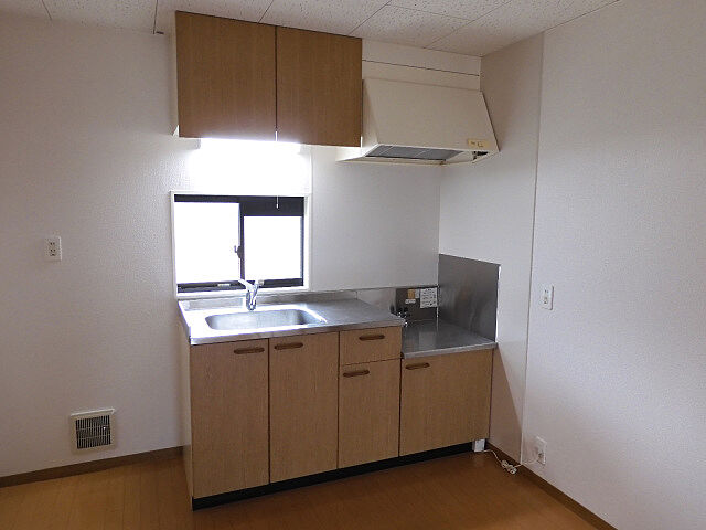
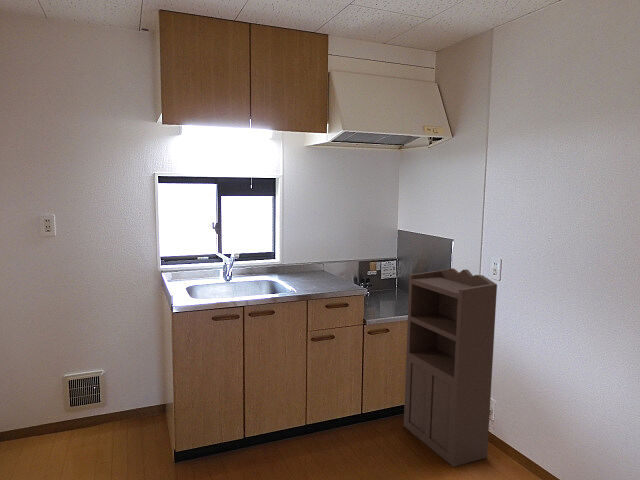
+ storage cabinet (446, 357)
